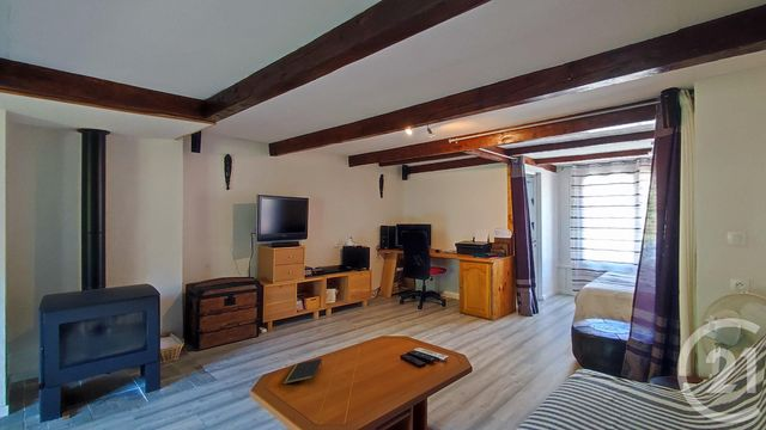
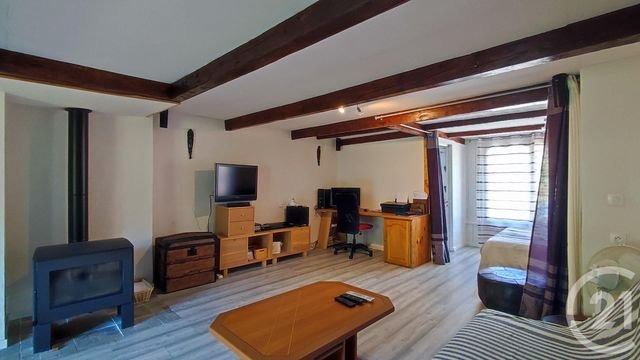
- notepad (303, 370)
